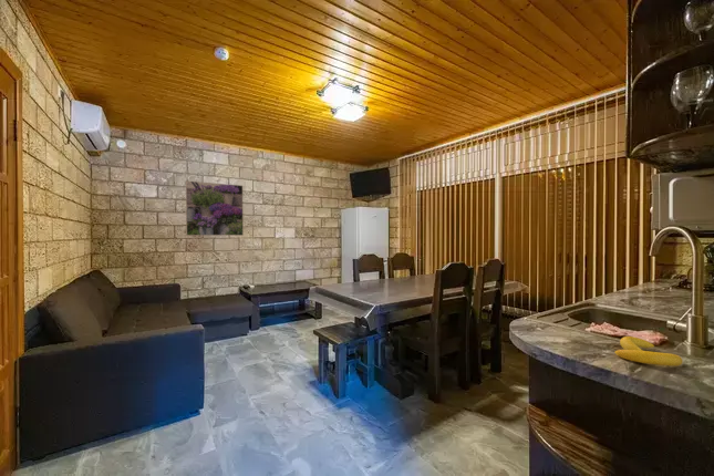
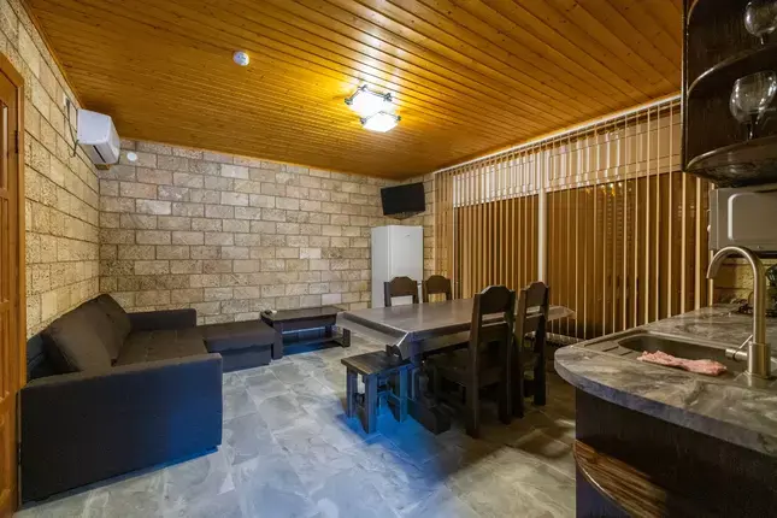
- banana (648, 351)
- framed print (215, 209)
